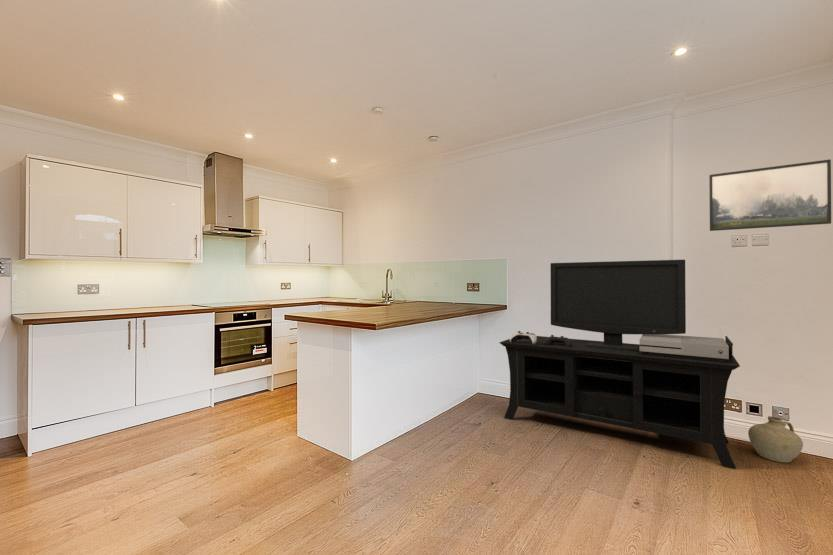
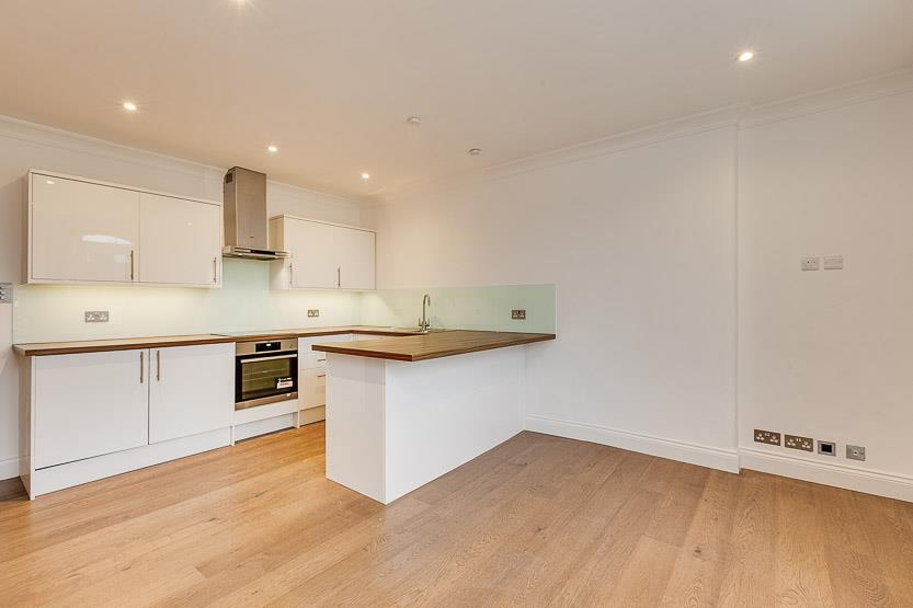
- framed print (766, 197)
- ceramic jug (774, 437)
- media console (606, 345)
